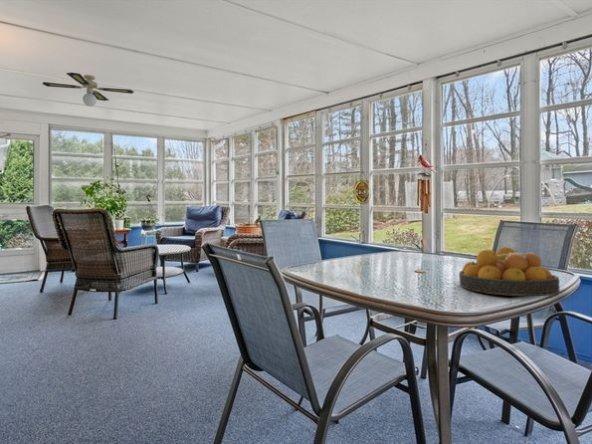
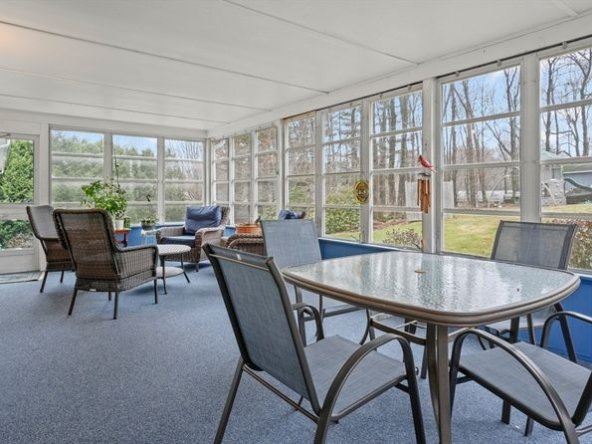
- ceiling fan (89, 91)
- fruit bowl (506, 268)
